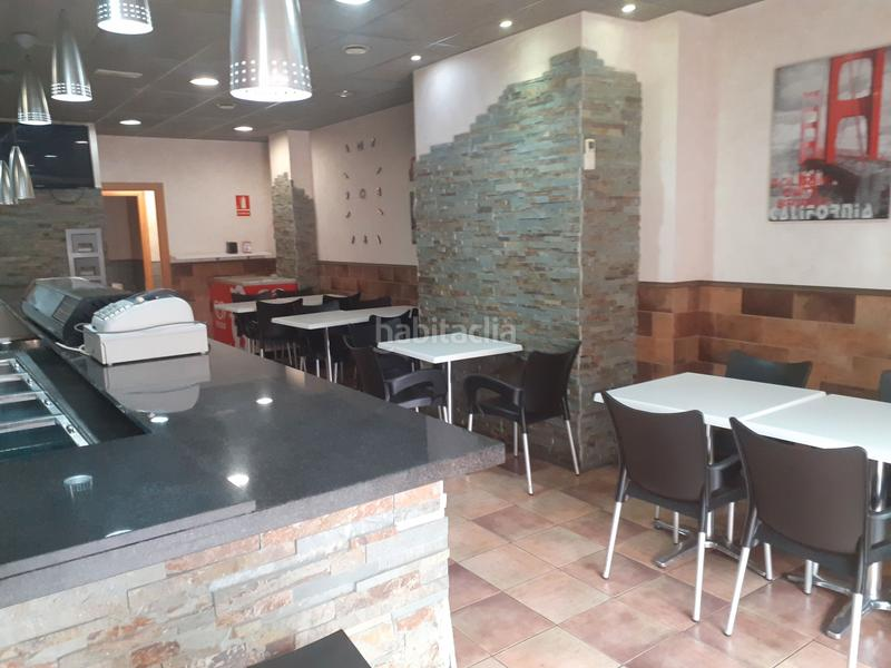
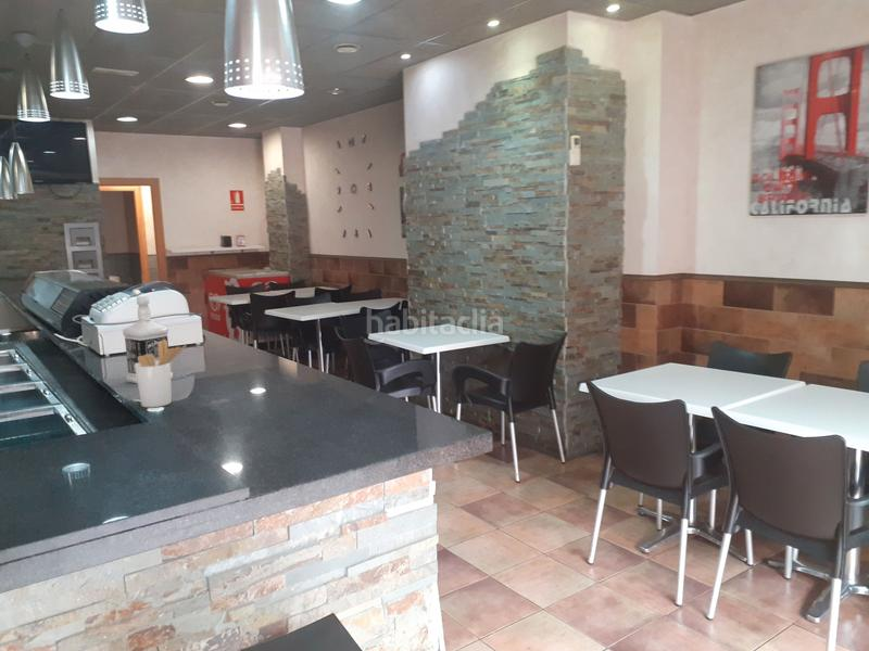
+ utensil holder (161, 373)
+ bottle (146, 339)
